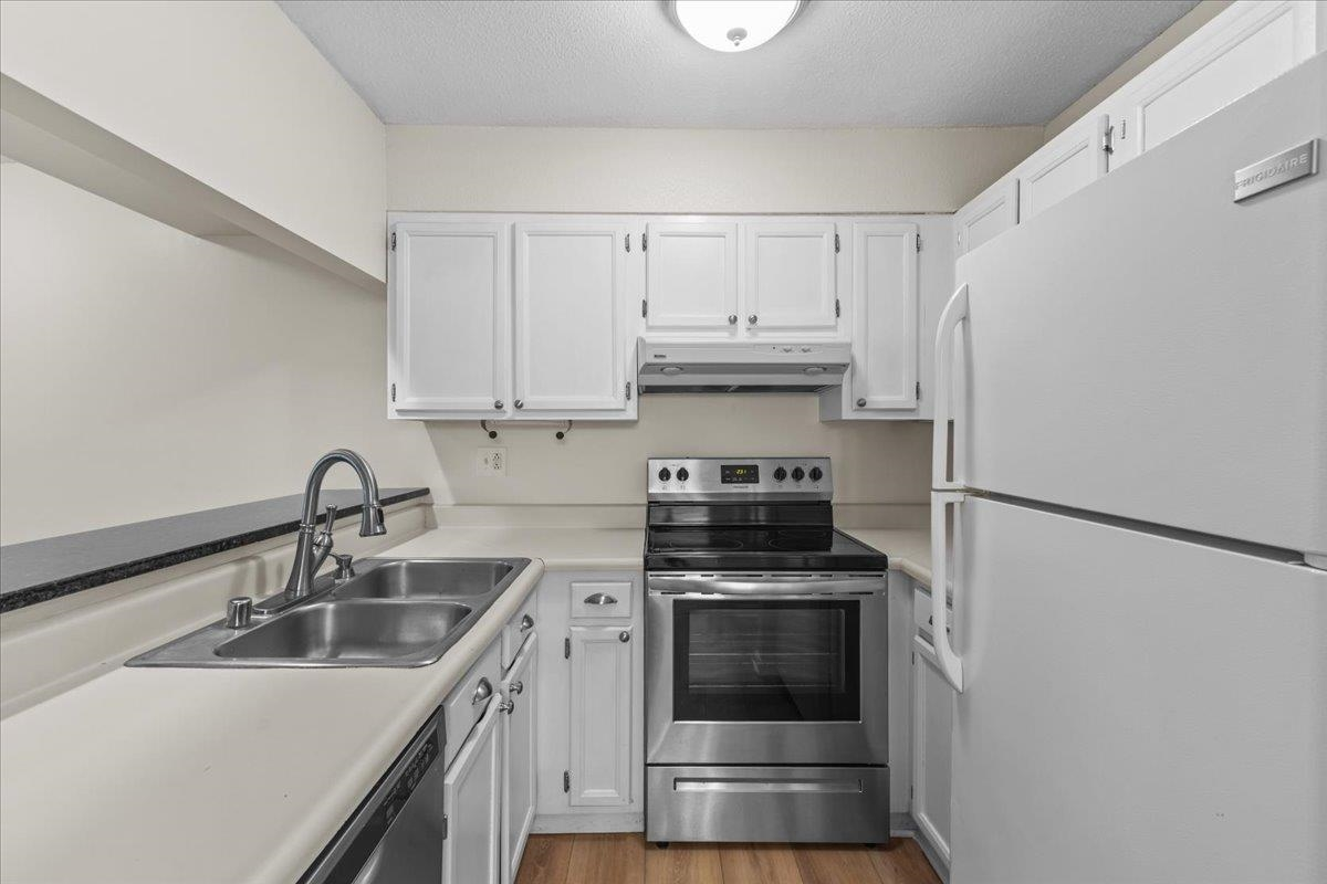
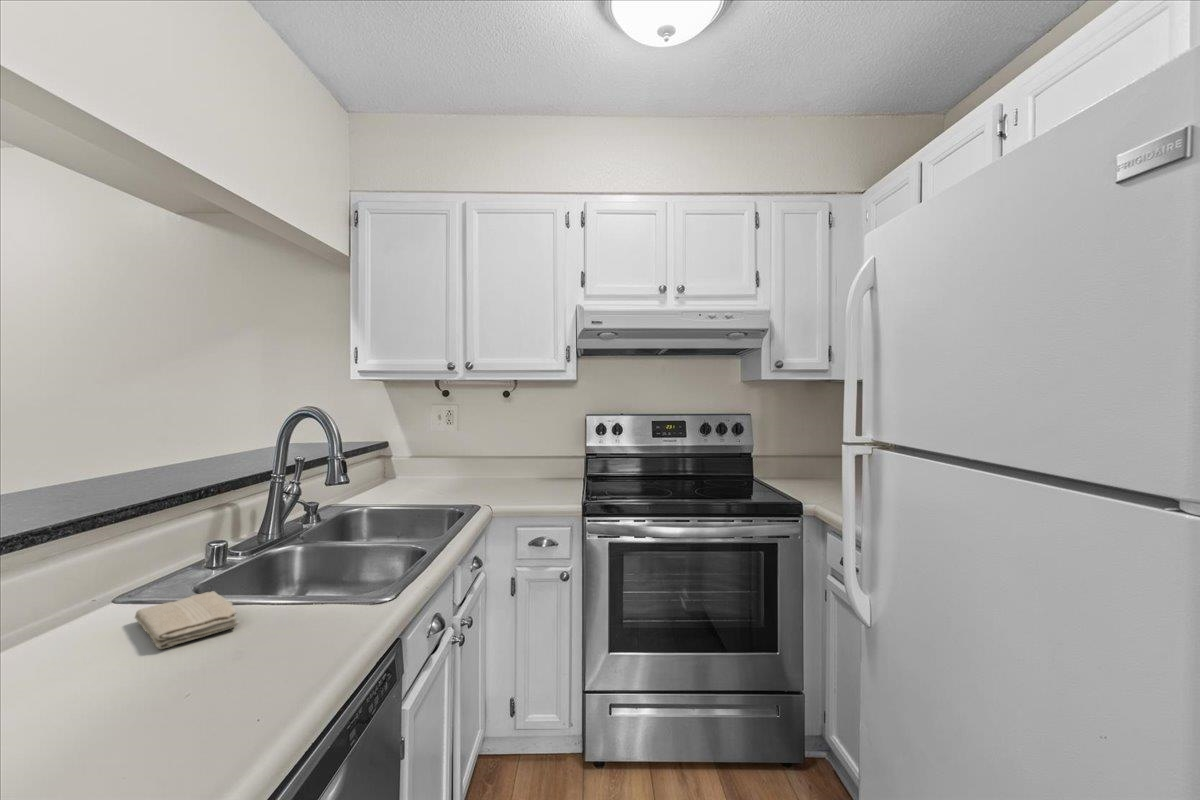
+ washcloth (187, 616)
